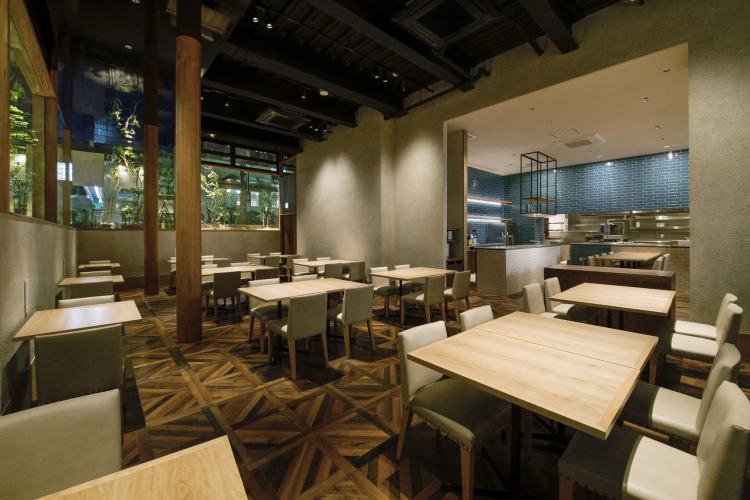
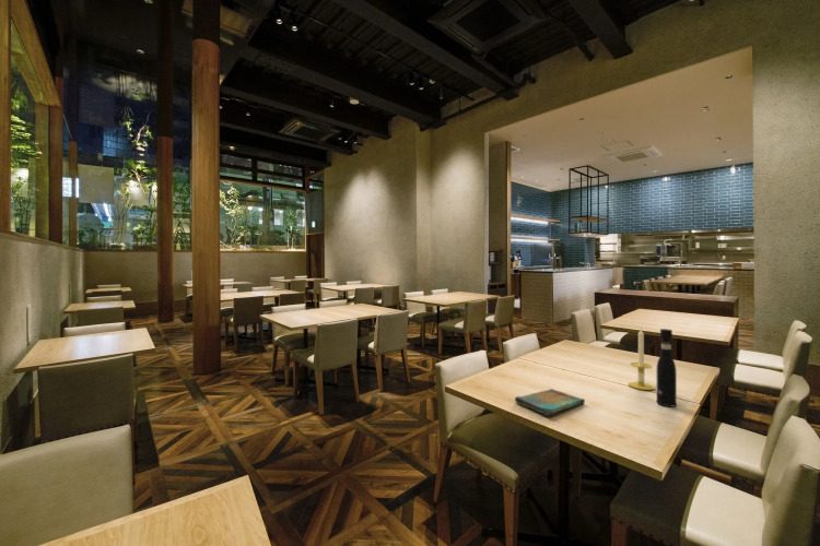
+ pepper grinder (666, 366)
+ candle (641, 356)
+ dish towel (549, 400)
